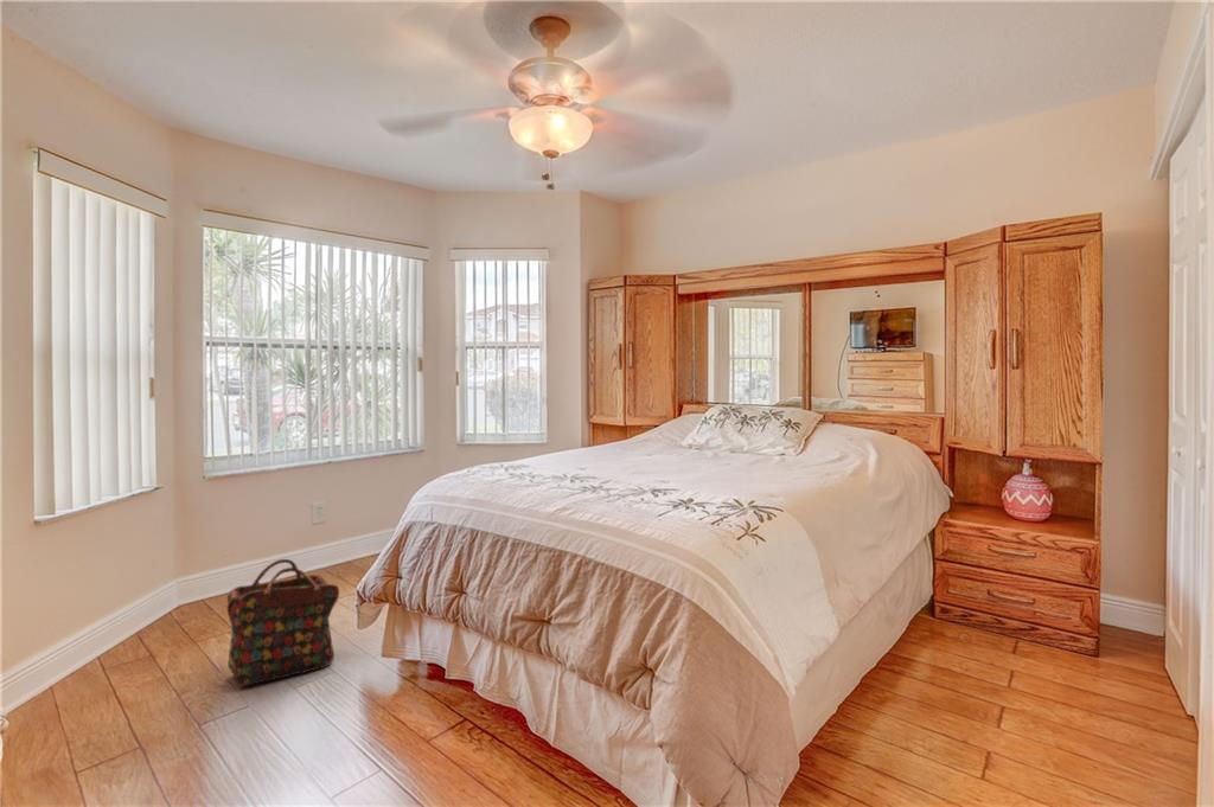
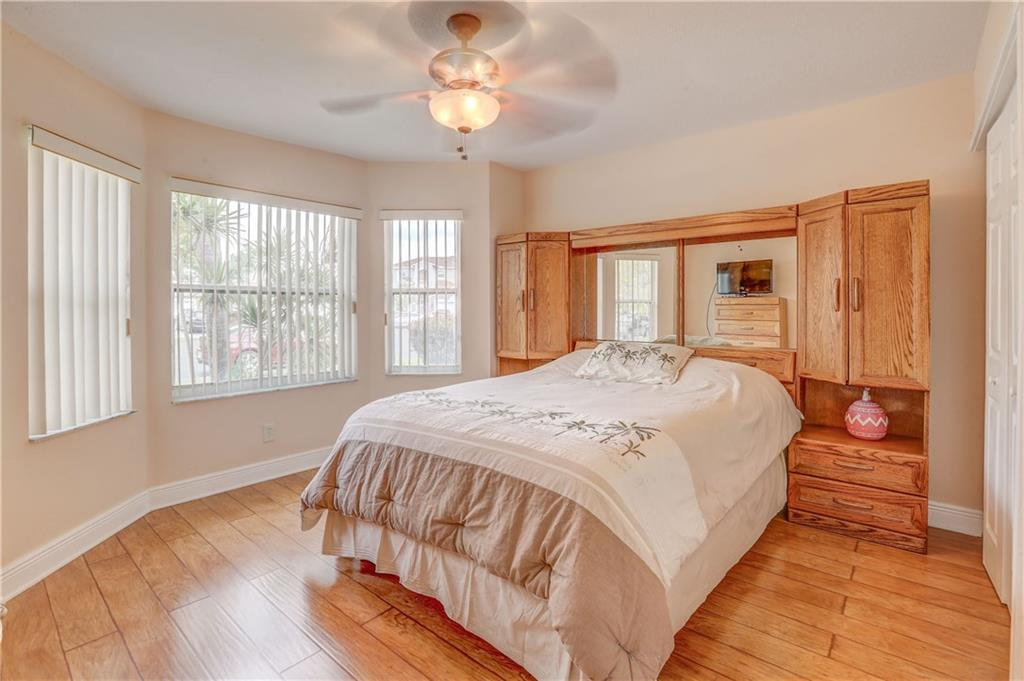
- backpack (285, 614)
